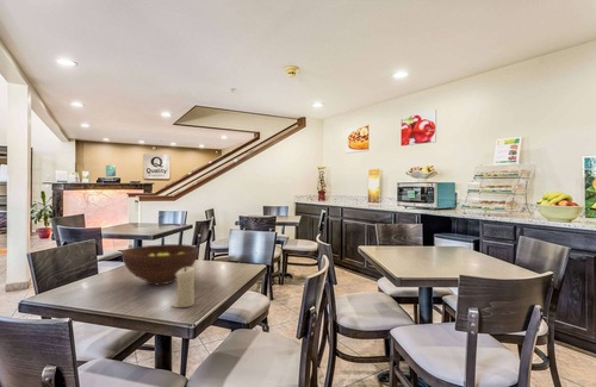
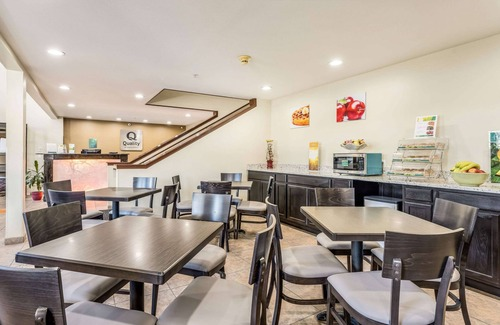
- fruit bowl (161, 266)
- candle (184, 286)
